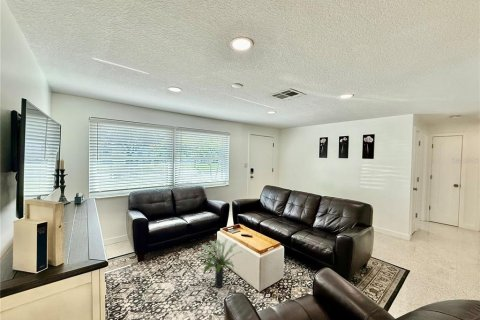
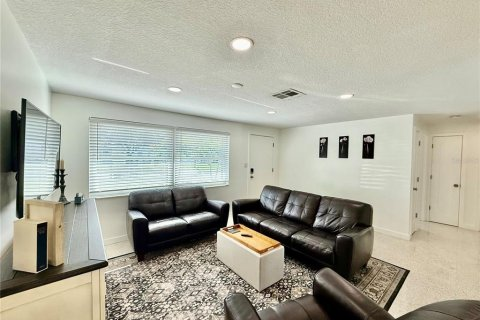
- potted plant (220, 263)
